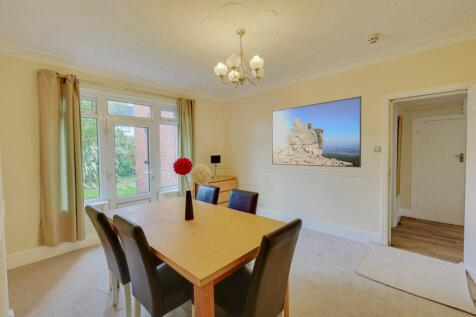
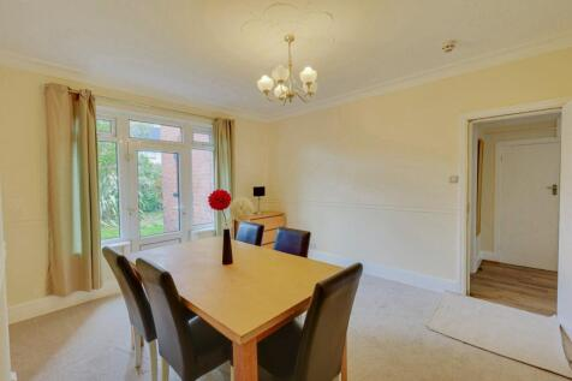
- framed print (310, 135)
